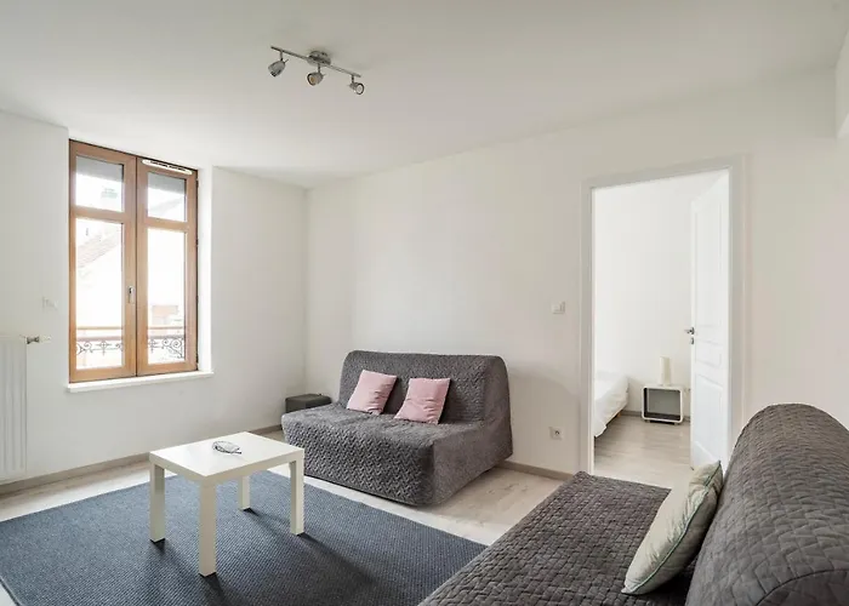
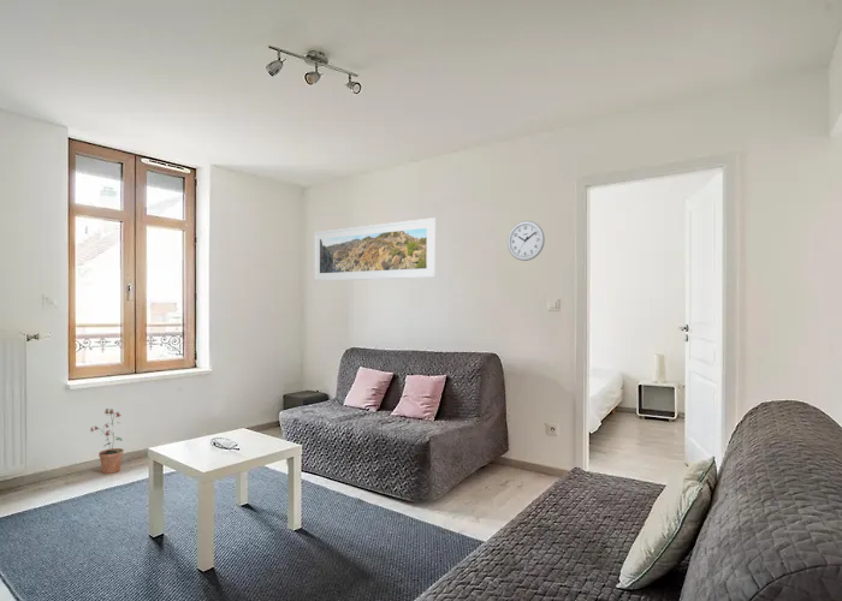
+ potted plant (108, 442)
+ wall clock (524, 240)
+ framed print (368, 252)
